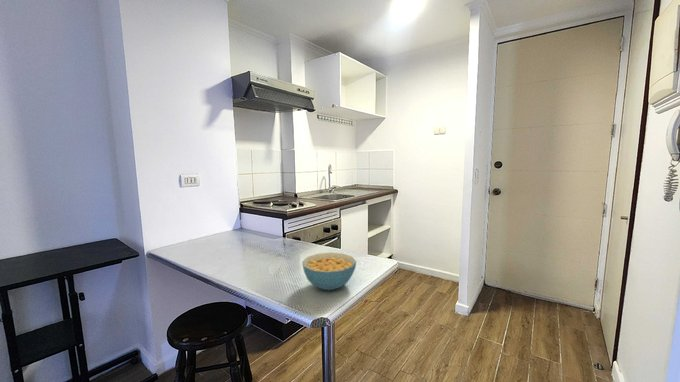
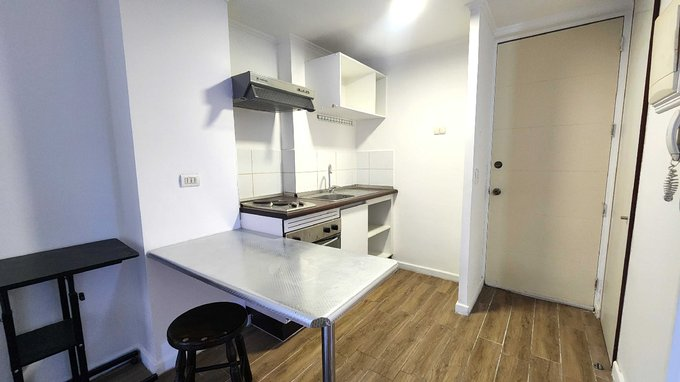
- cereal bowl (329, 274)
